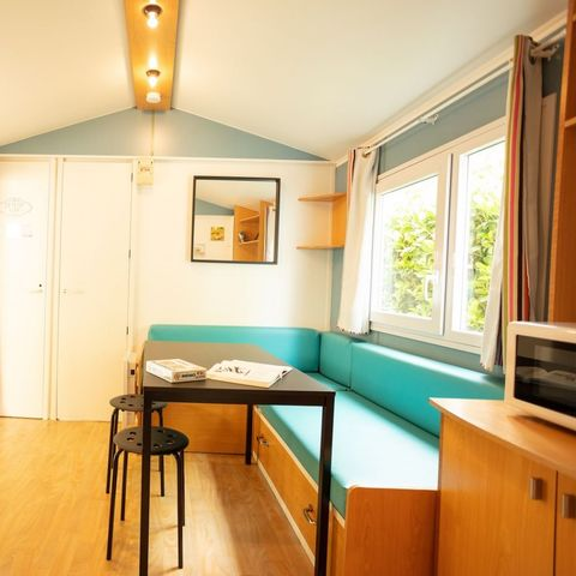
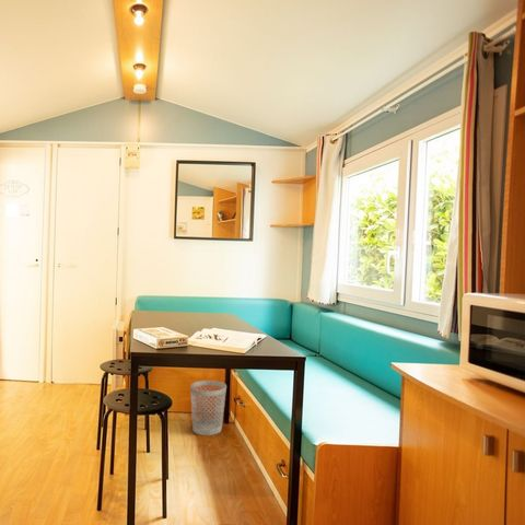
+ wastebasket (207, 407)
